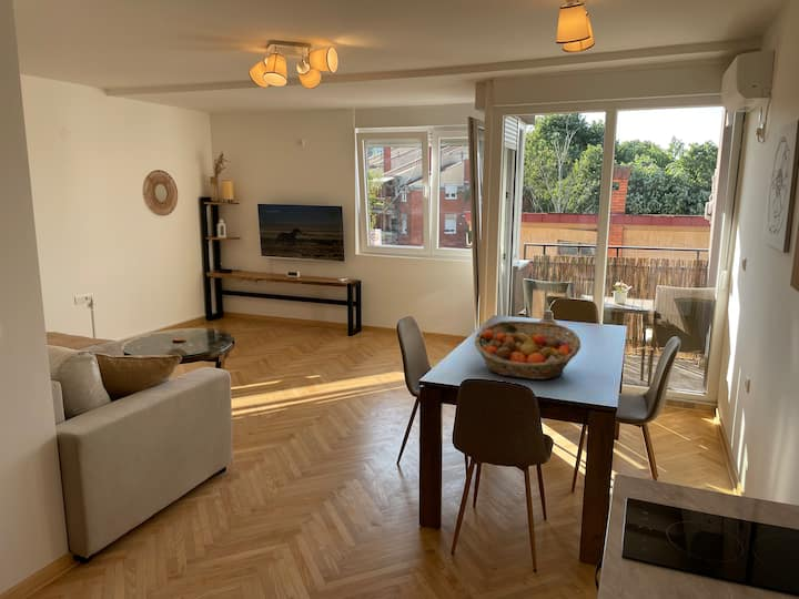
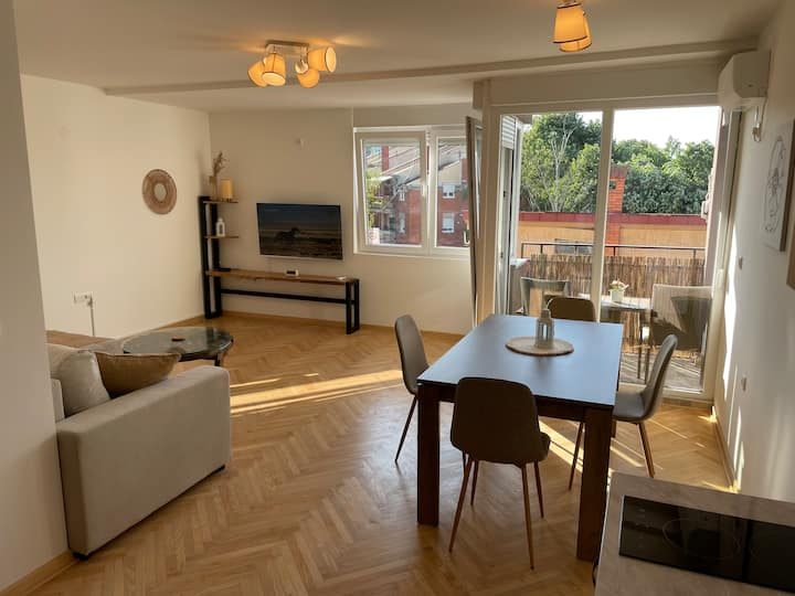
- fruit basket (526, 348)
